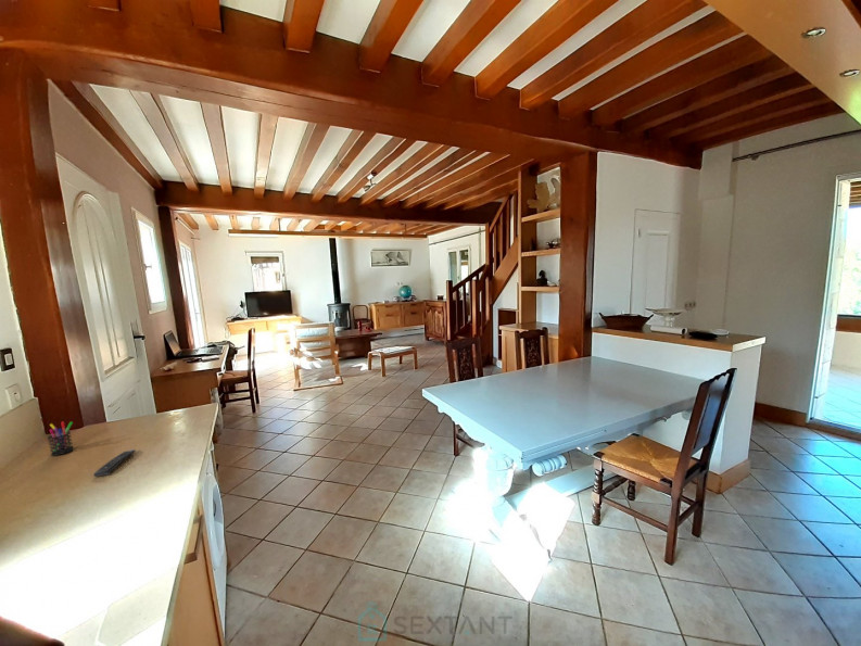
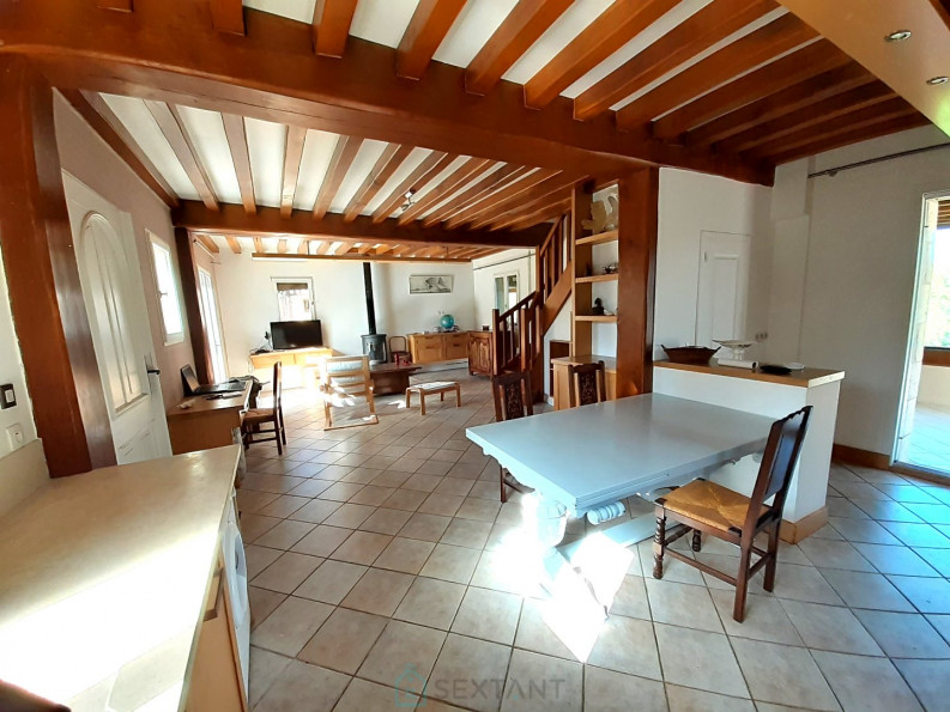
- pen holder (62, 435)
- remote control (116, 460)
